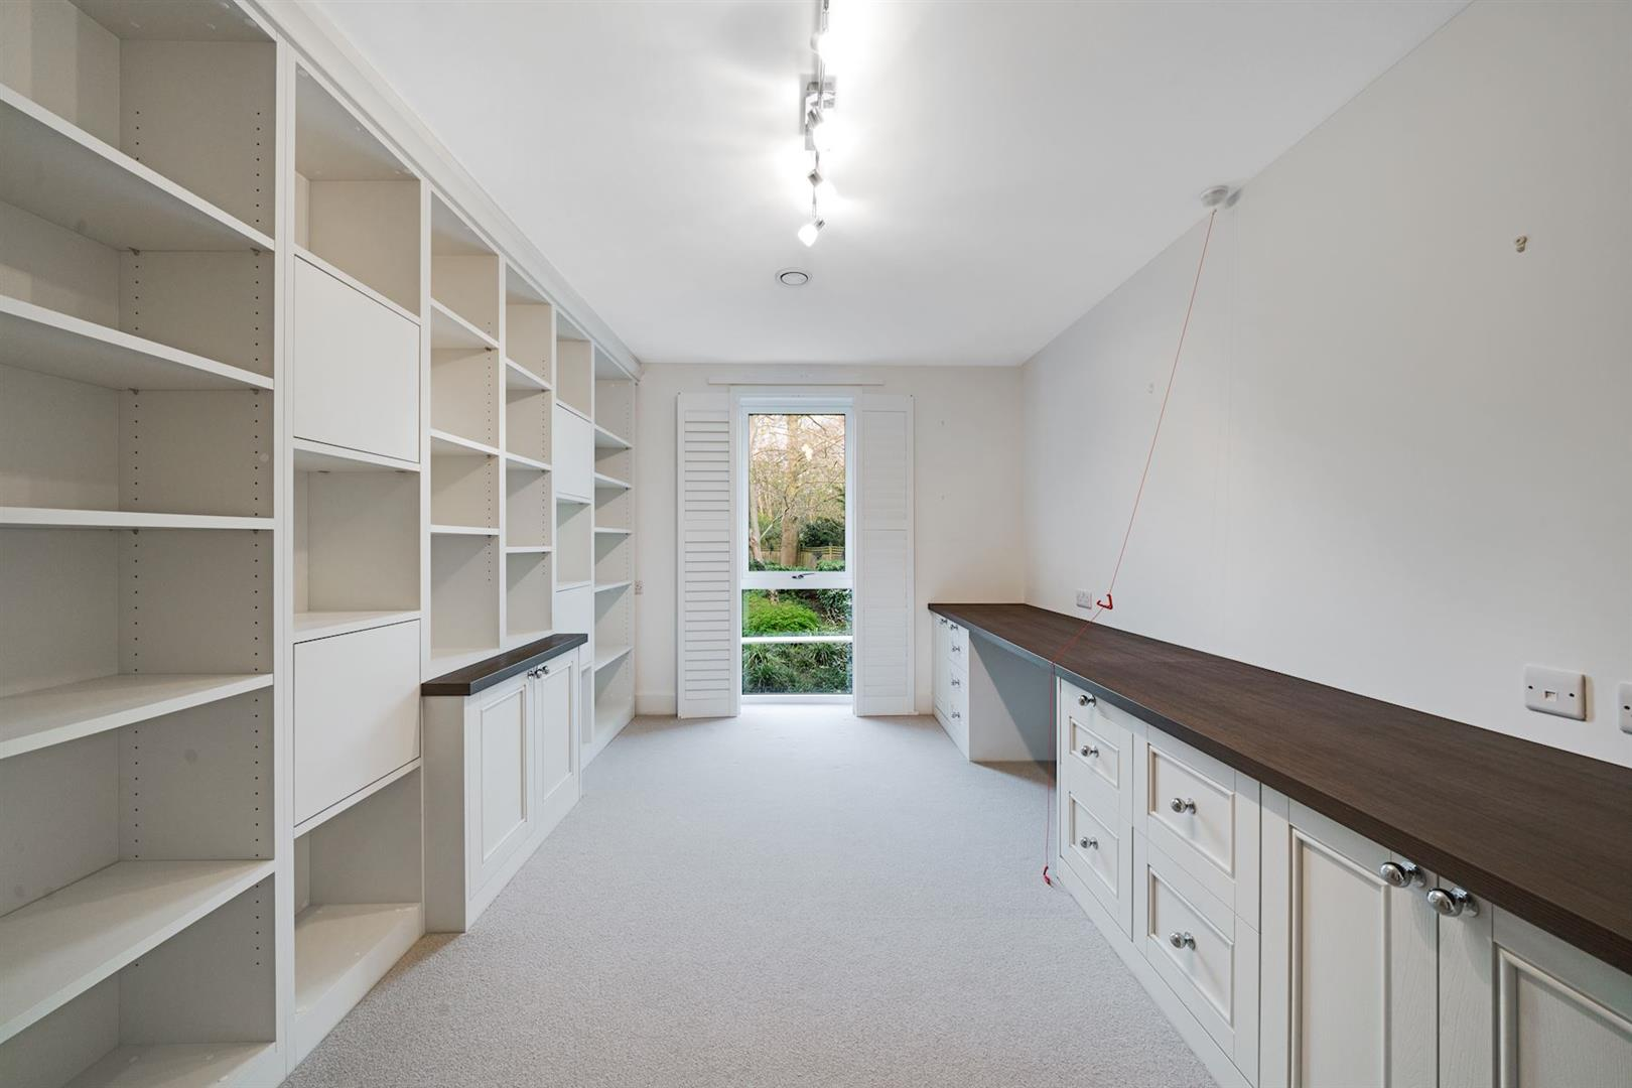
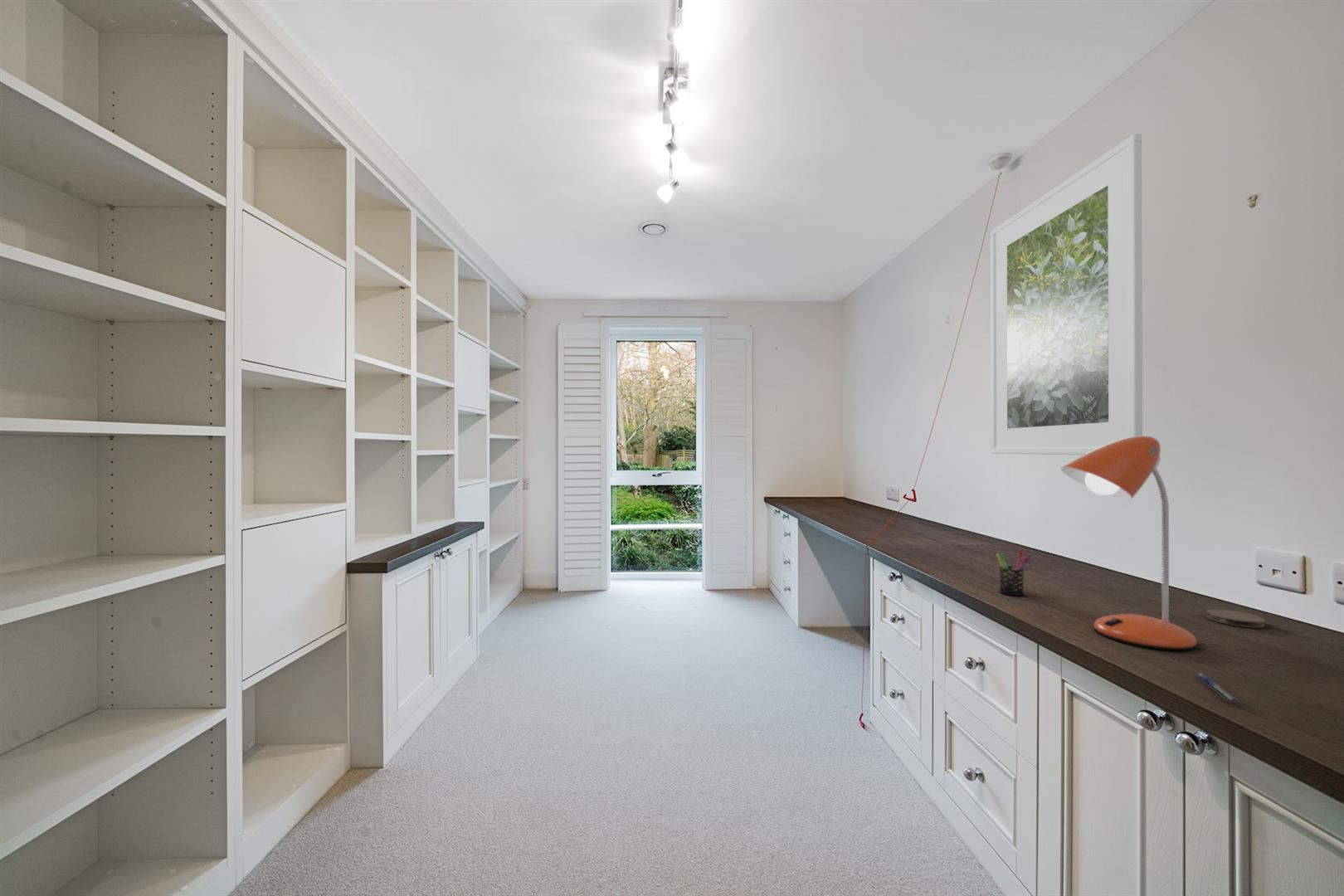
+ pen holder (1010, 570)
+ coaster (1234, 618)
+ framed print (1052, 322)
+ desk lamp (1161, 535)
+ pen (1216, 686)
